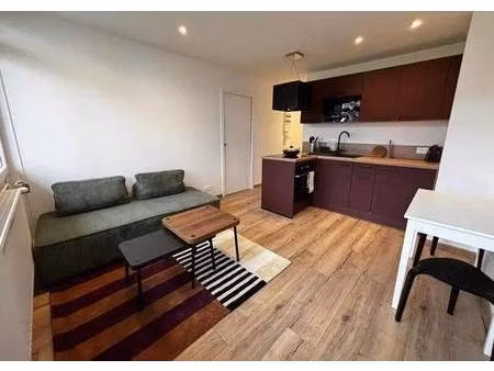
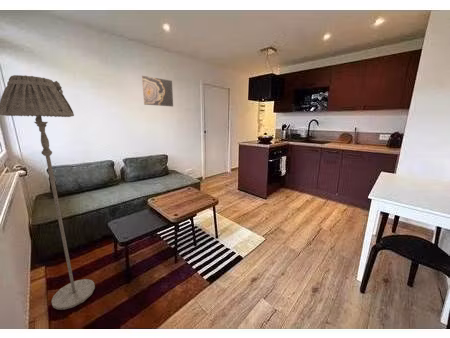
+ wall art (158, 92)
+ floor lamp (56, 199)
